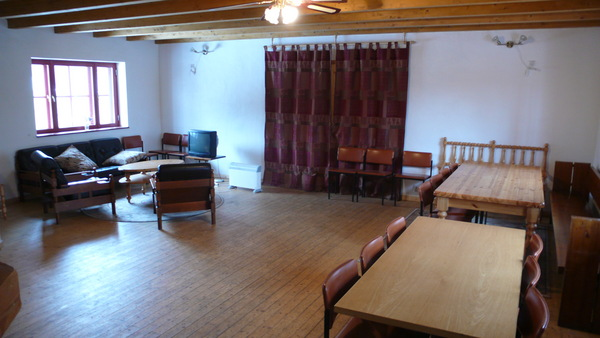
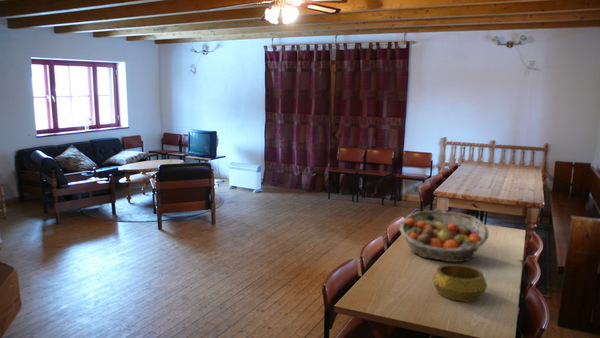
+ decorative bowl (459, 282)
+ fruit basket (442, 235)
